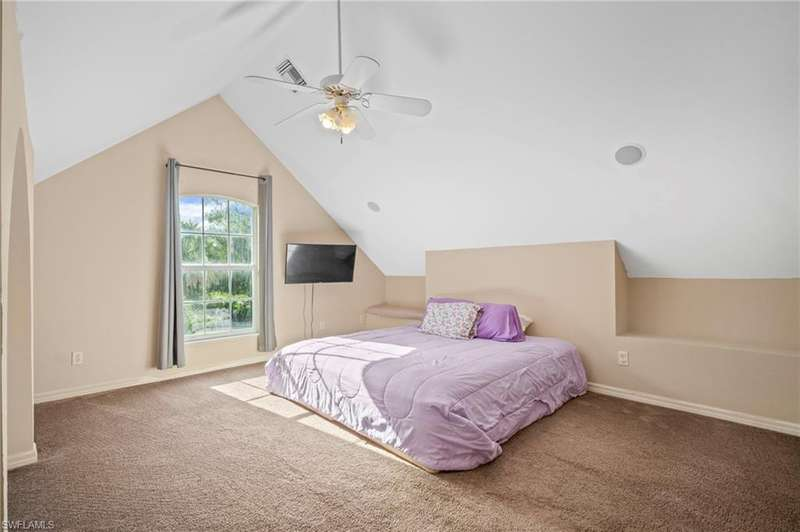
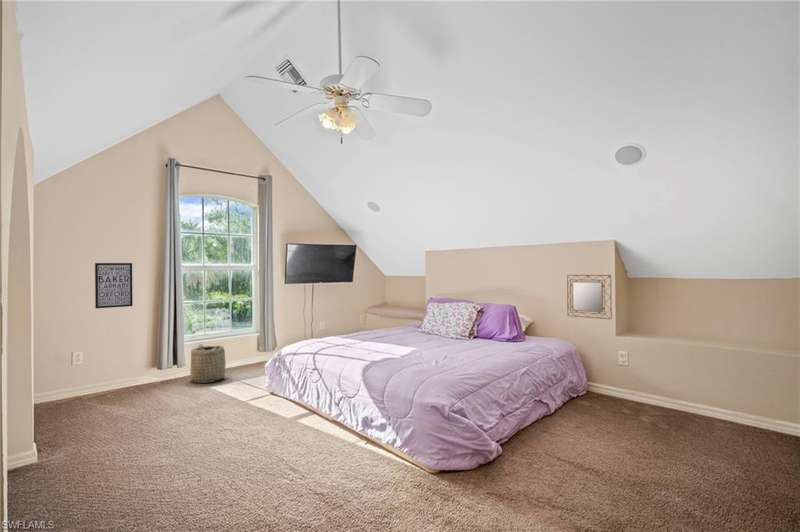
+ wall art (114, 285)
+ home mirror (587, 296)
+ basket (207, 361)
